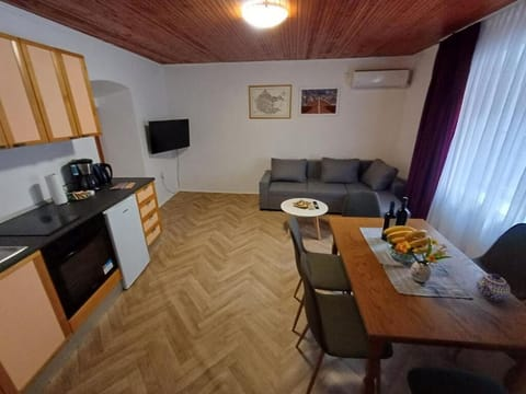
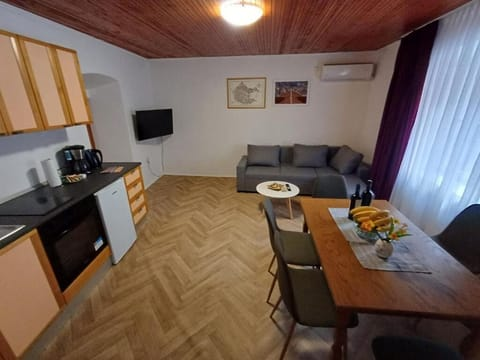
- teapot (493, 285)
